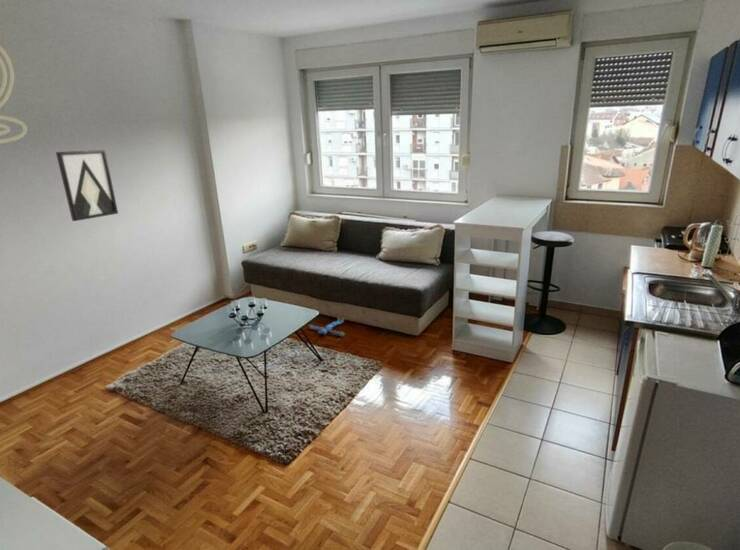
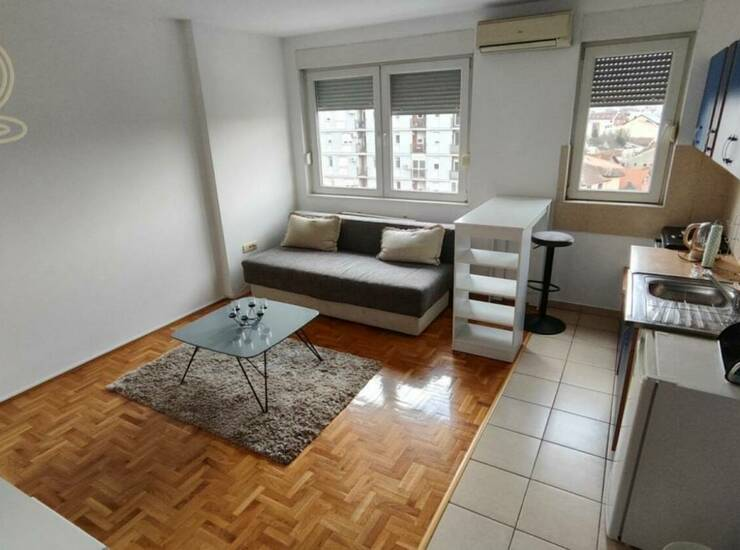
- wall art (89, 184)
- plush toy (331, 325)
